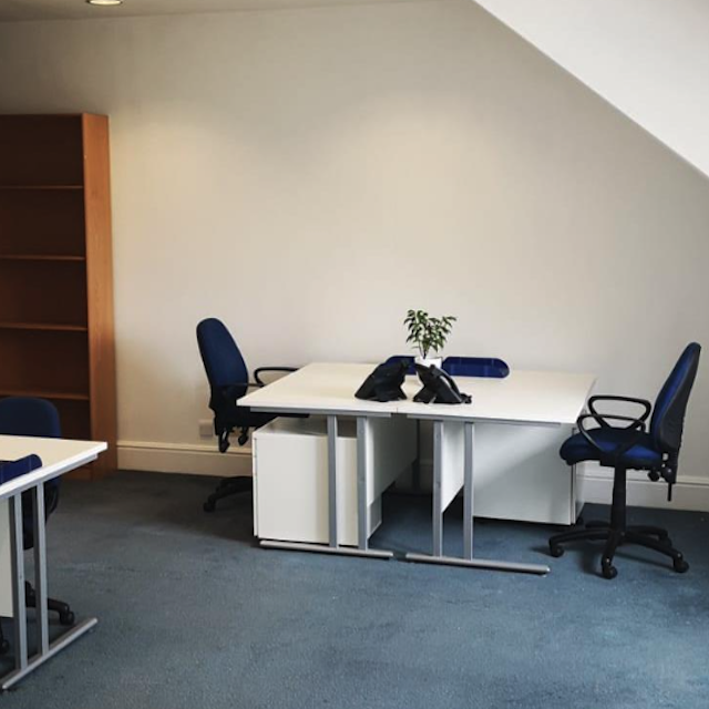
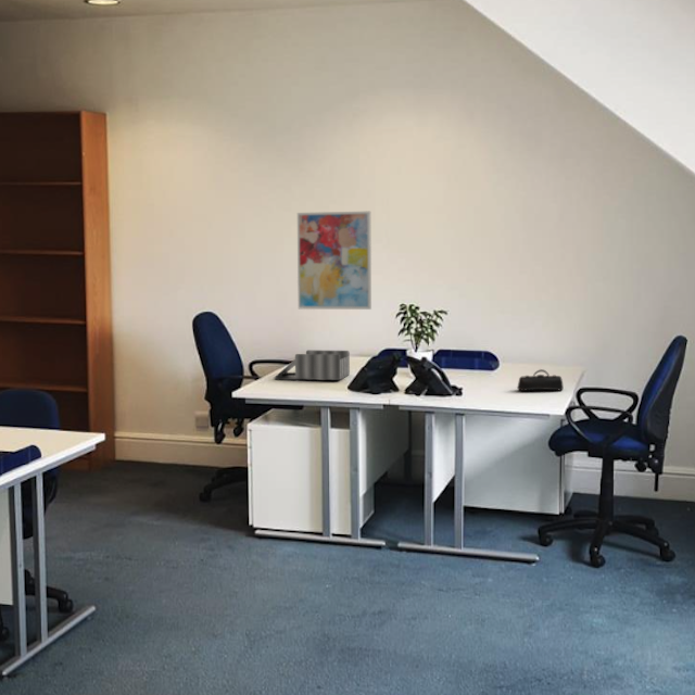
+ wall art (333, 261)
+ desk organizer (312, 364)
+ pencil case (540, 379)
